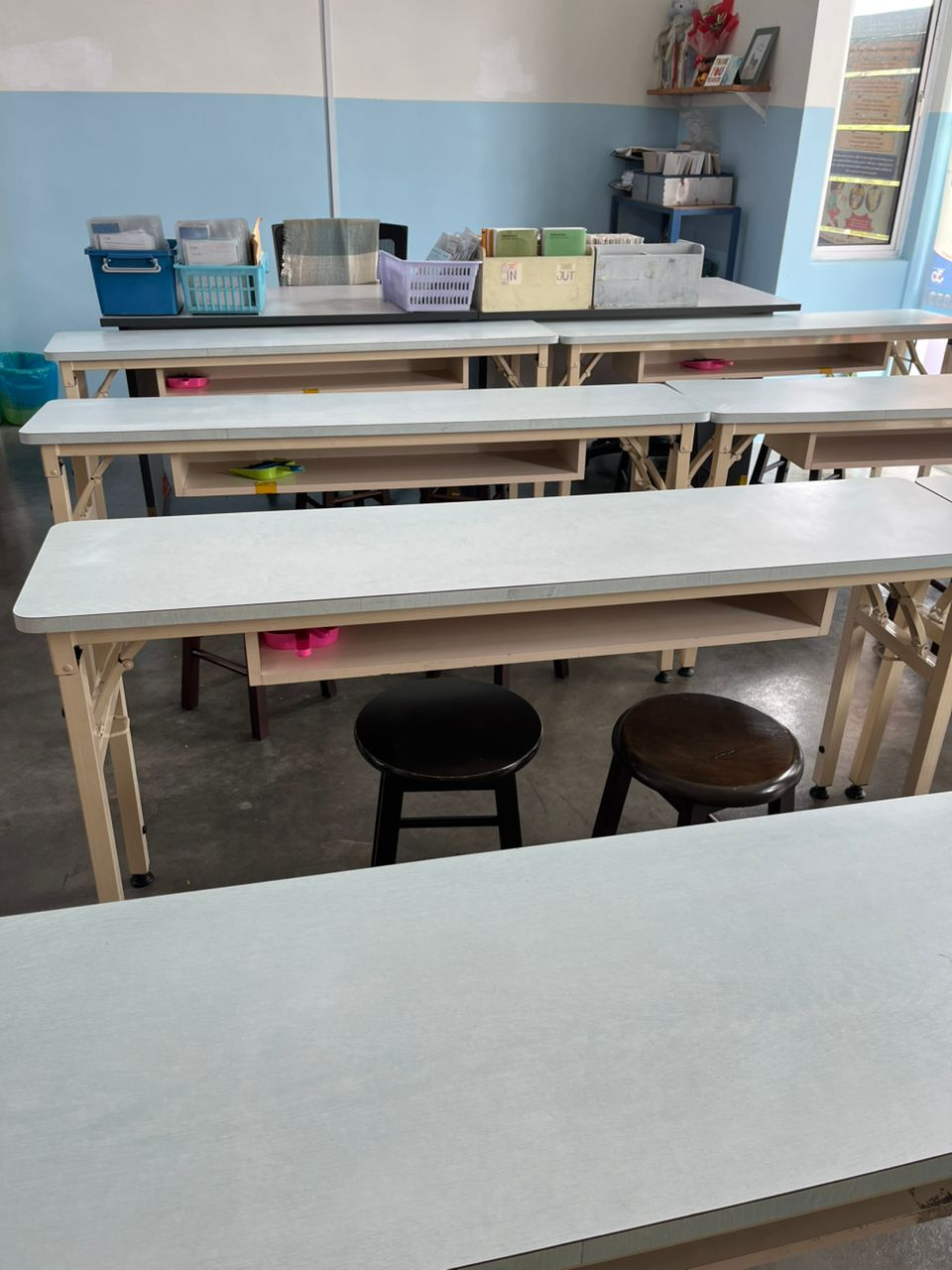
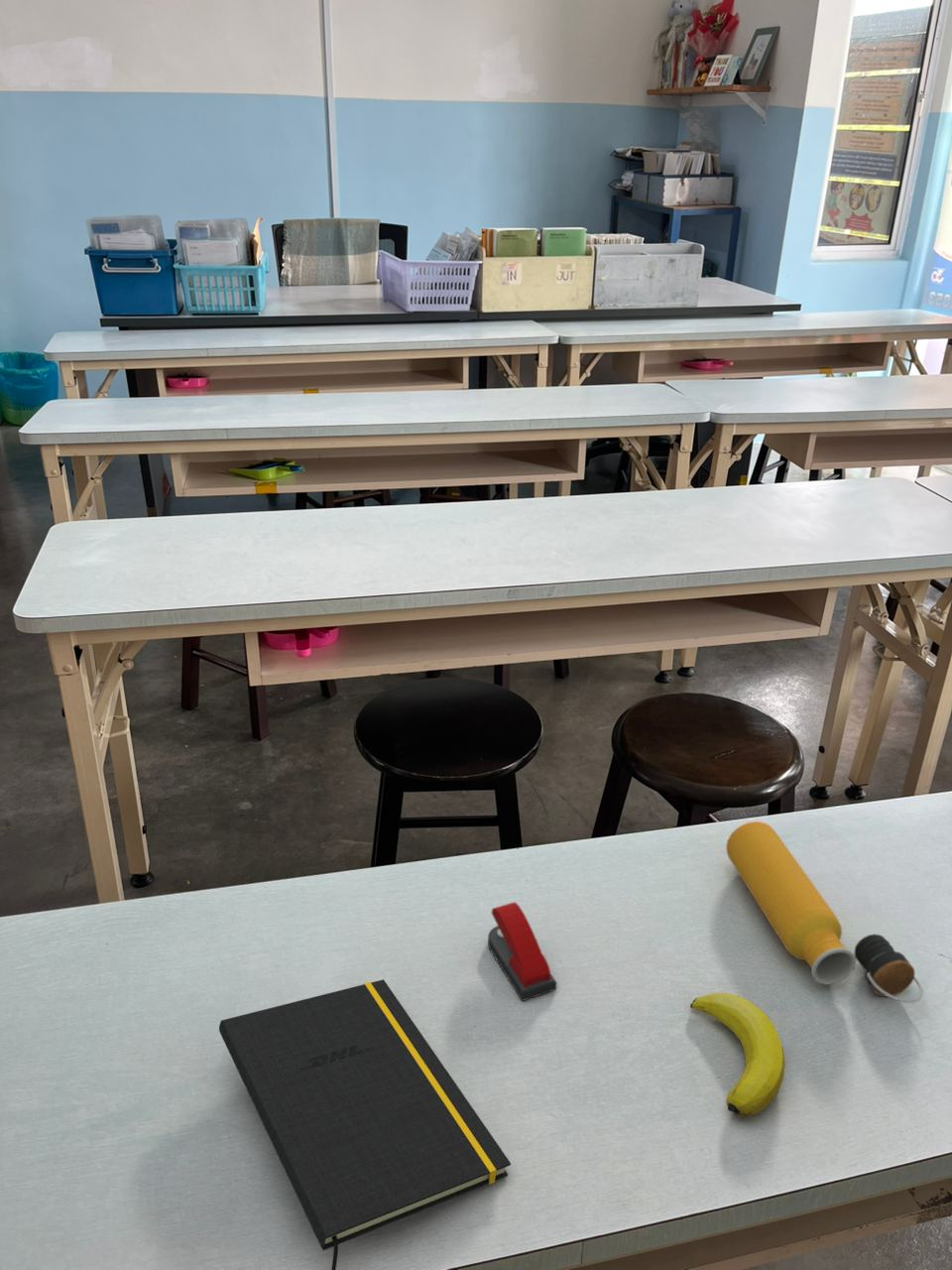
+ stapler (519, 944)
+ water bottle (820, 910)
+ notepad (357, 1094)
+ banana (742, 1044)
